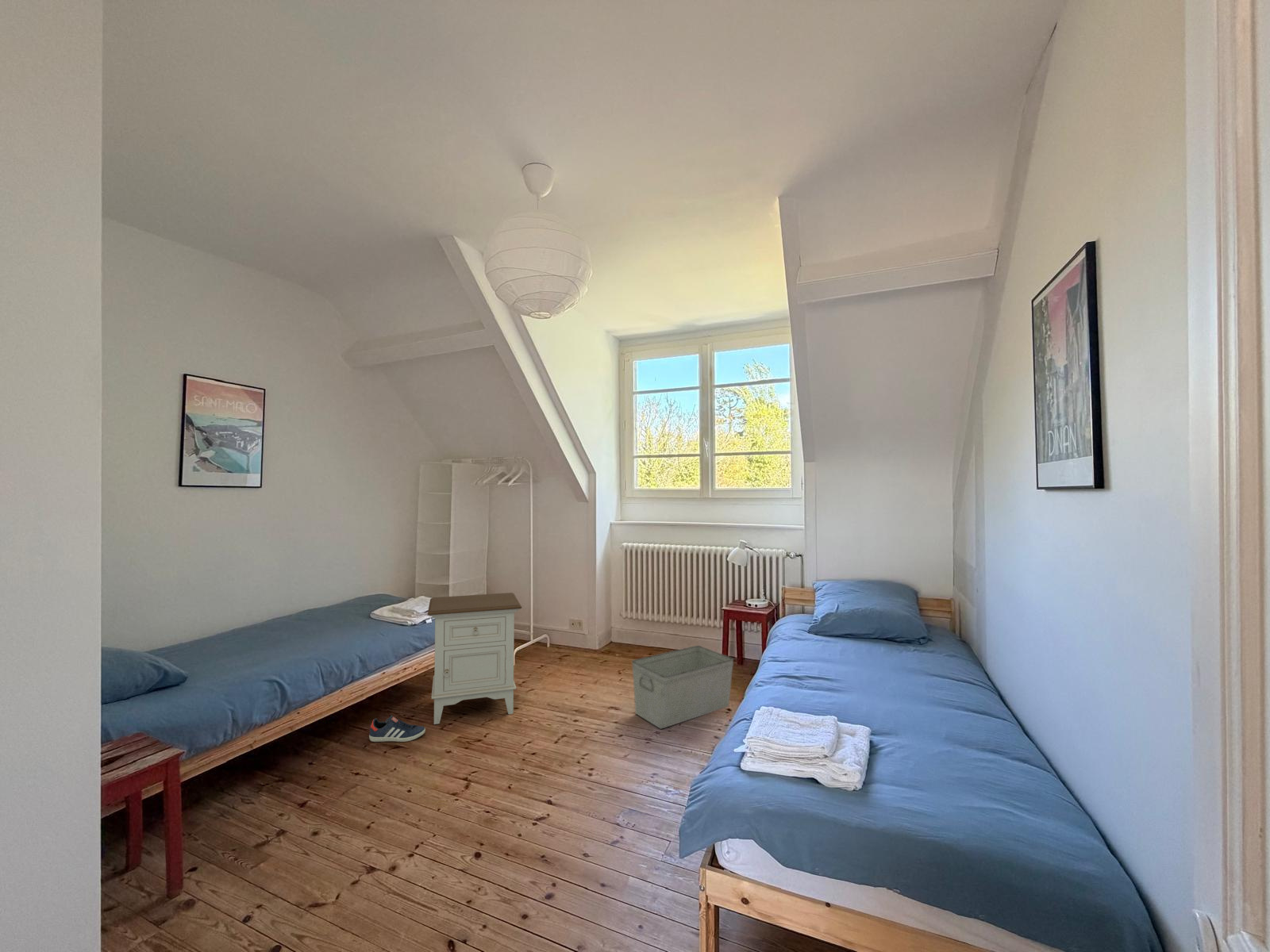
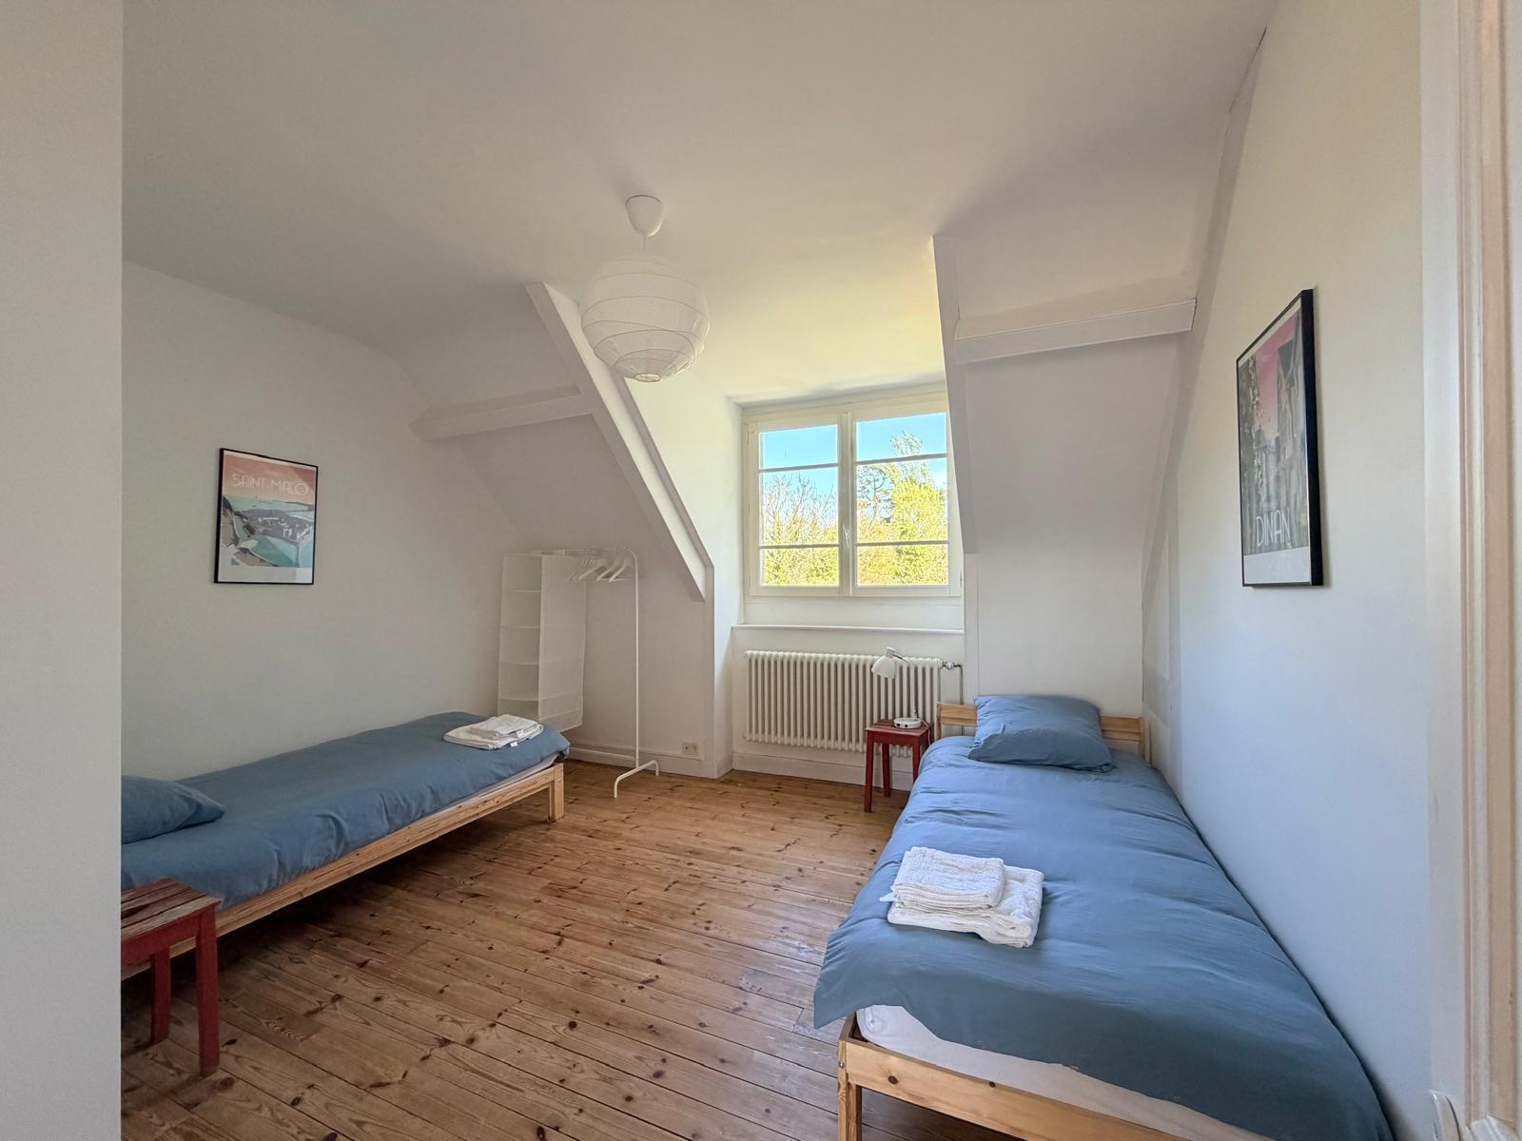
- nightstand (474, 654)
- storage bin (683, 684)
- sneaker (397, 727)
